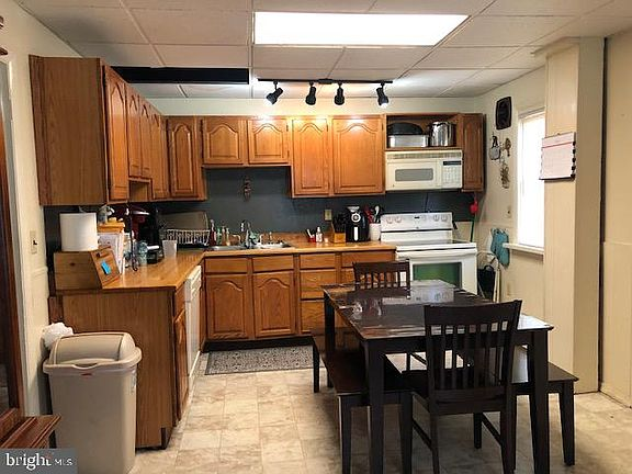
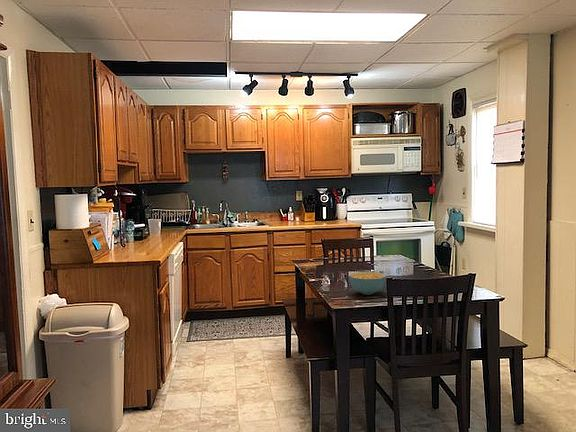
+ cereal bowl (367, 284)
